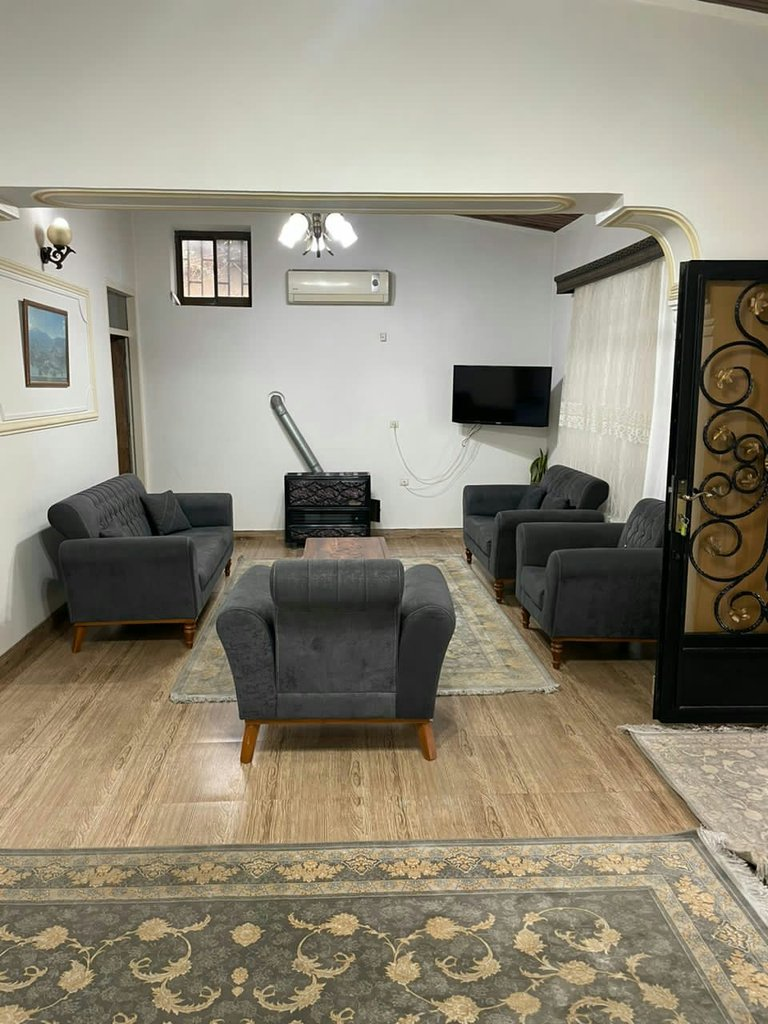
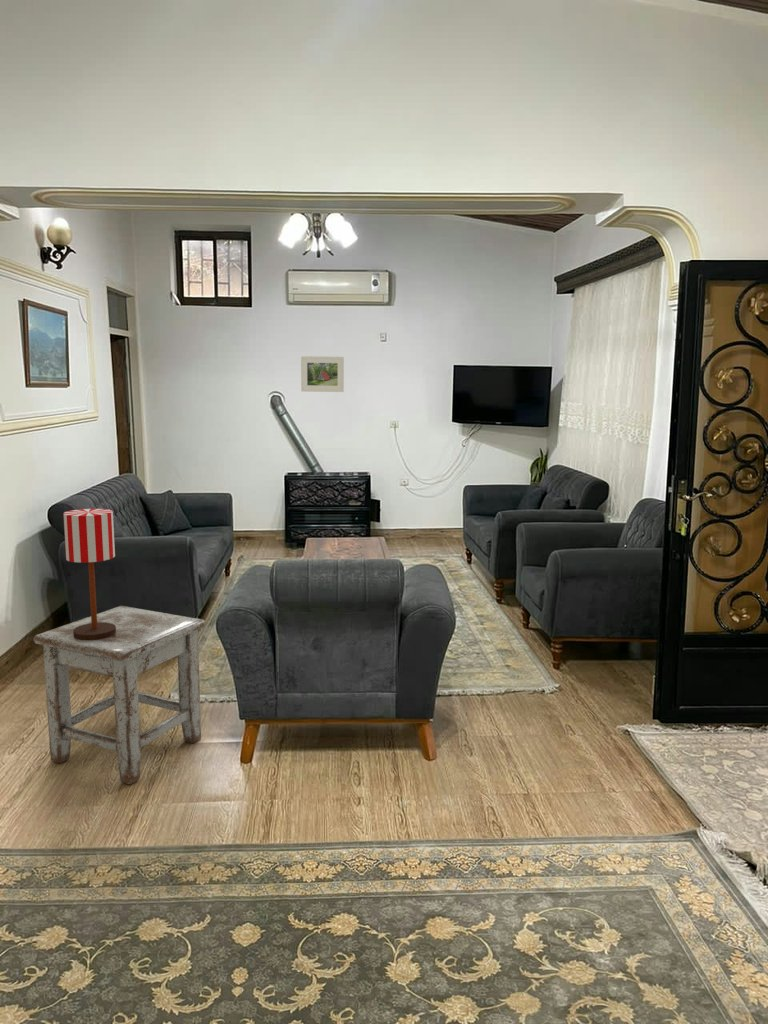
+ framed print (322, 374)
+ stool (125, 689)
+ table lamp (91, 573)
